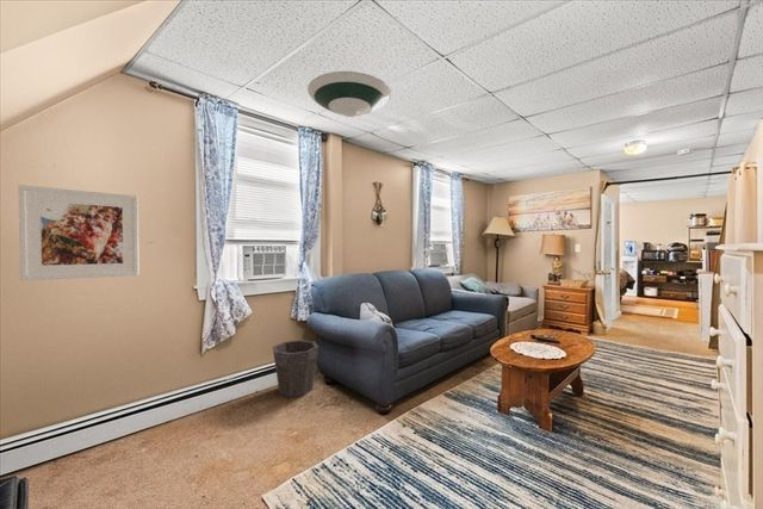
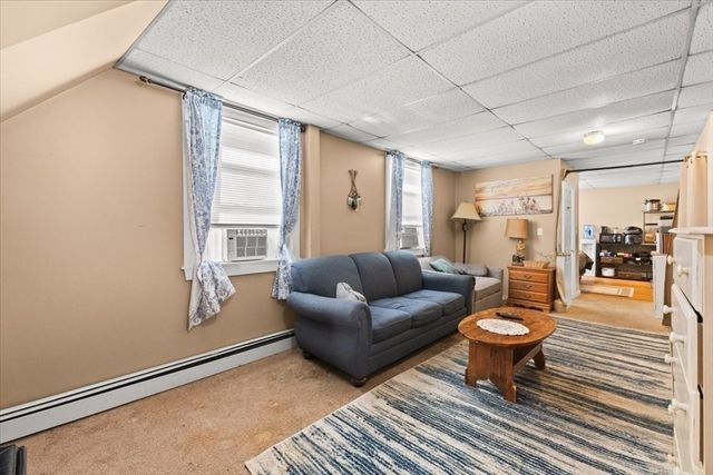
- waste bin (294, 367)
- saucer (349, 104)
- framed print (83, 234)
